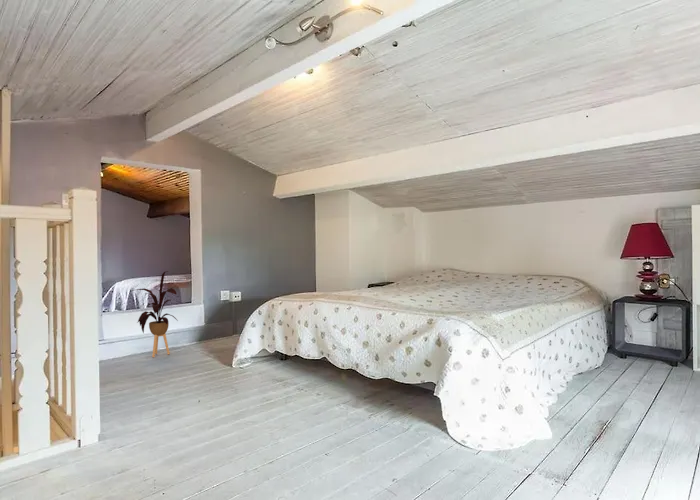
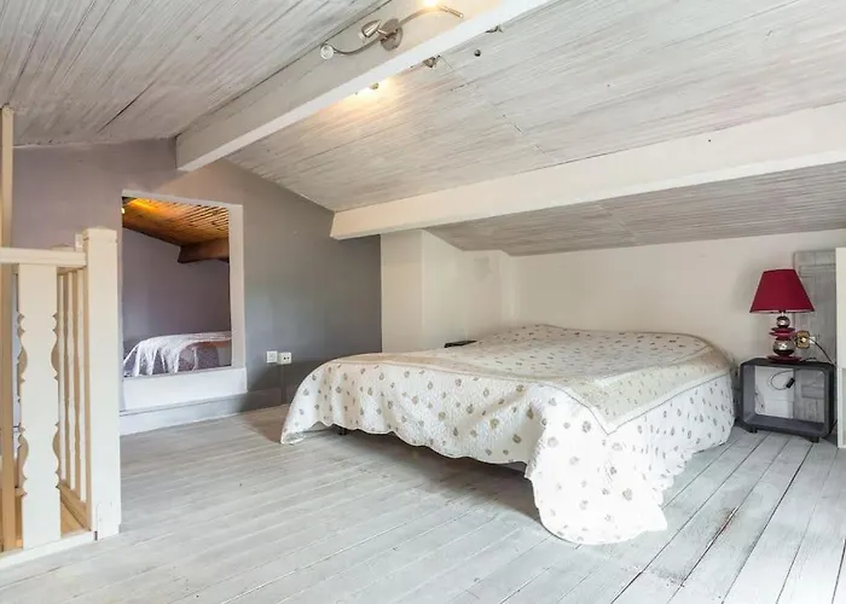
- house plant (154, 314)
